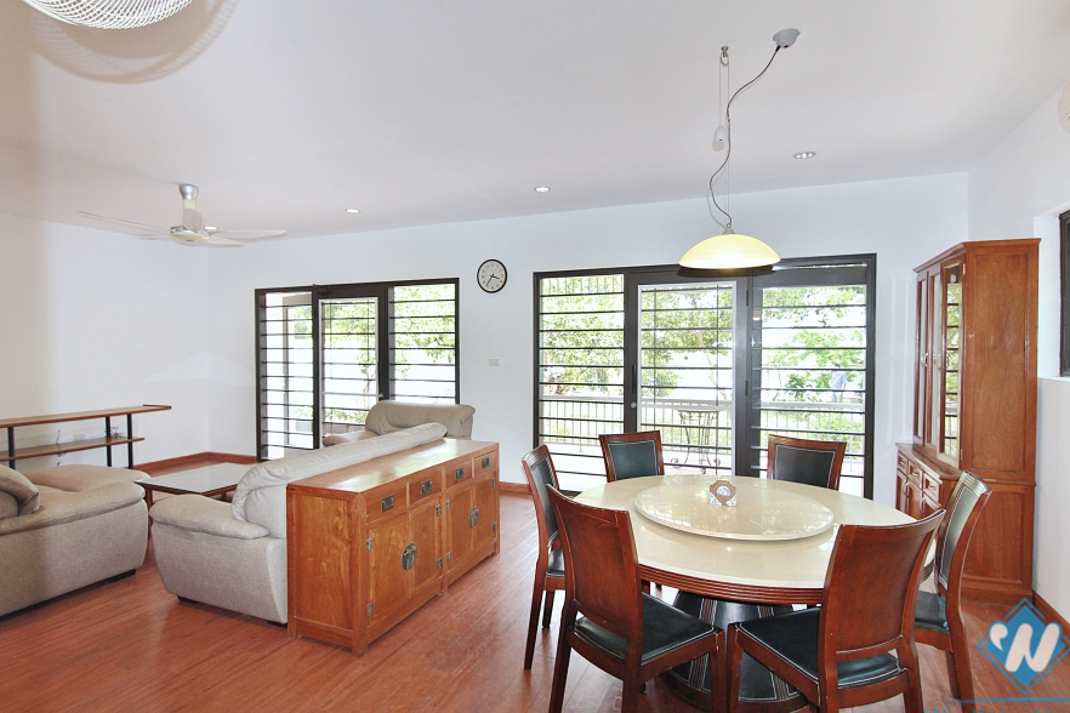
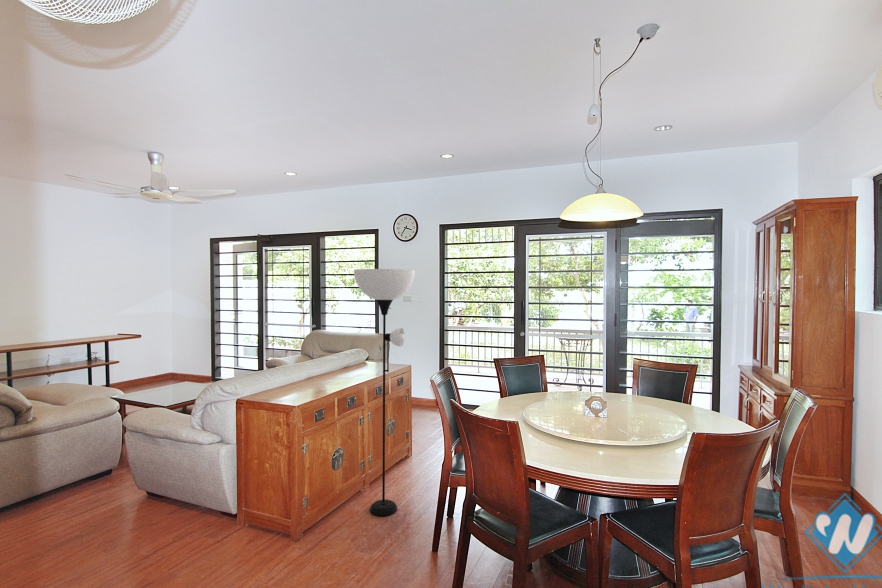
+ floor lamp (384, 390)
